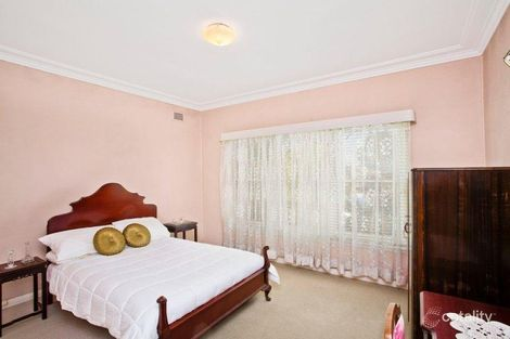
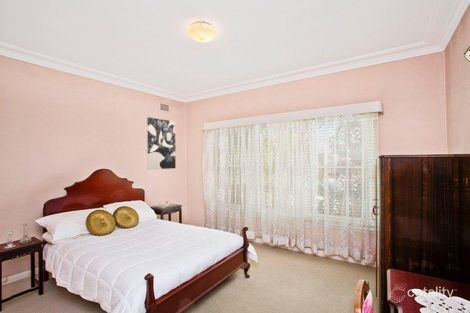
+ wall art (162, 144)
